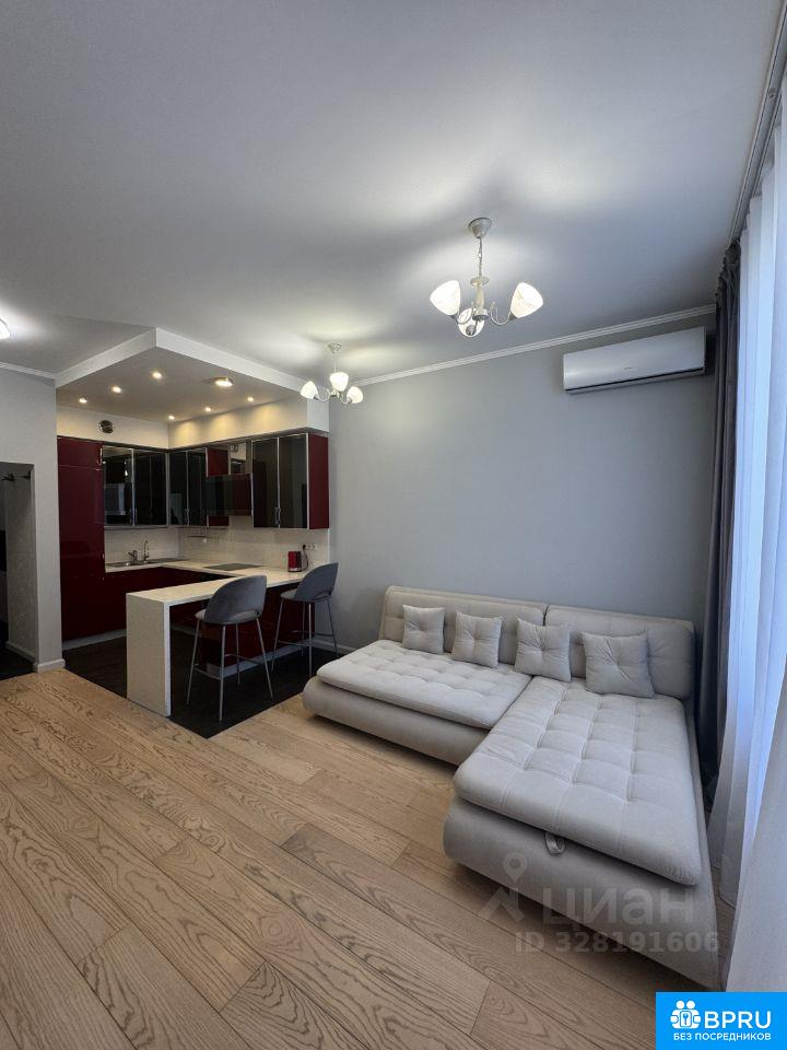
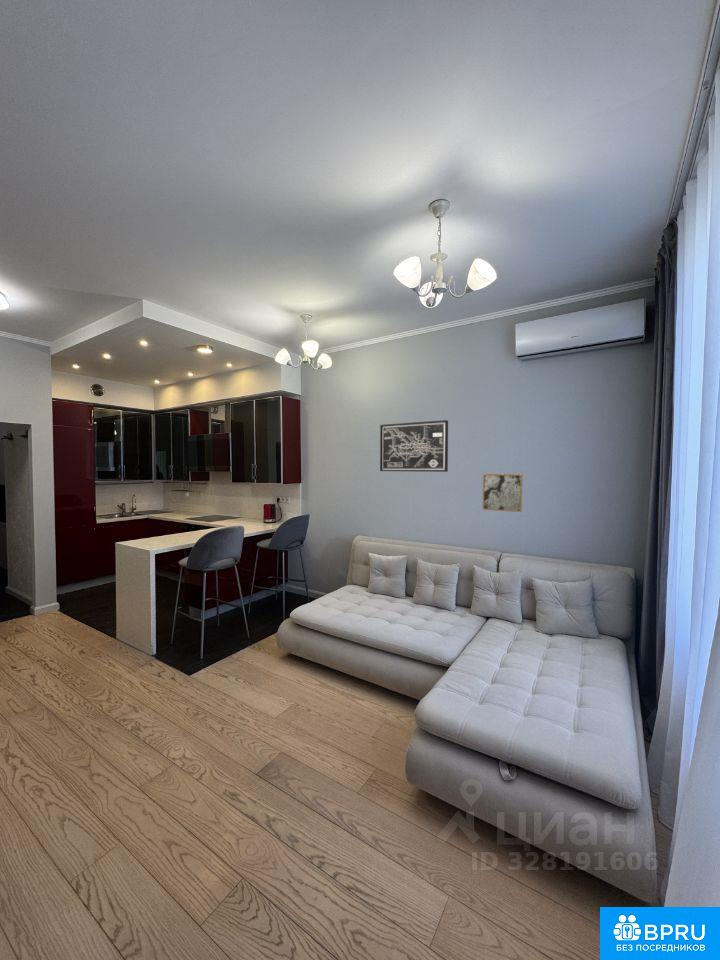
+ wall art (412, 447)
+ wall art (501, 492)
